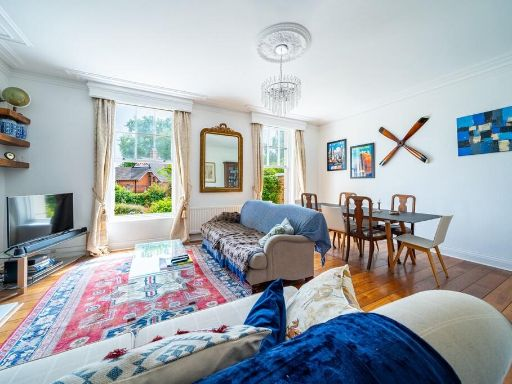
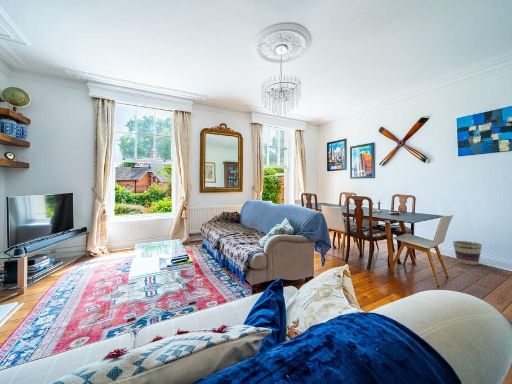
+ basket (467, 252)
